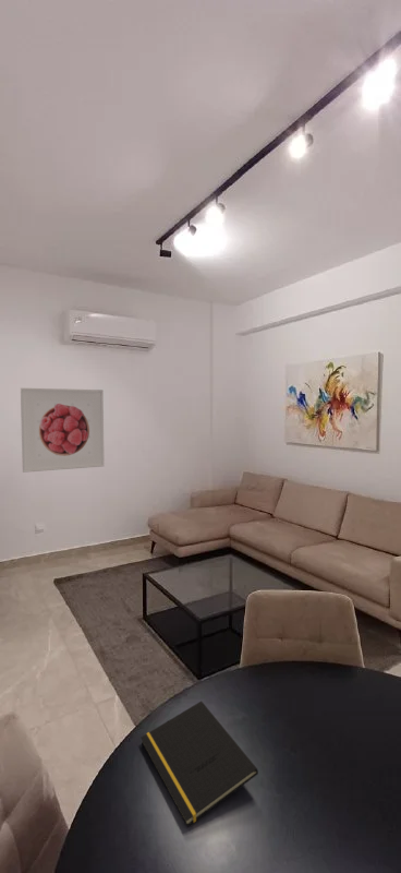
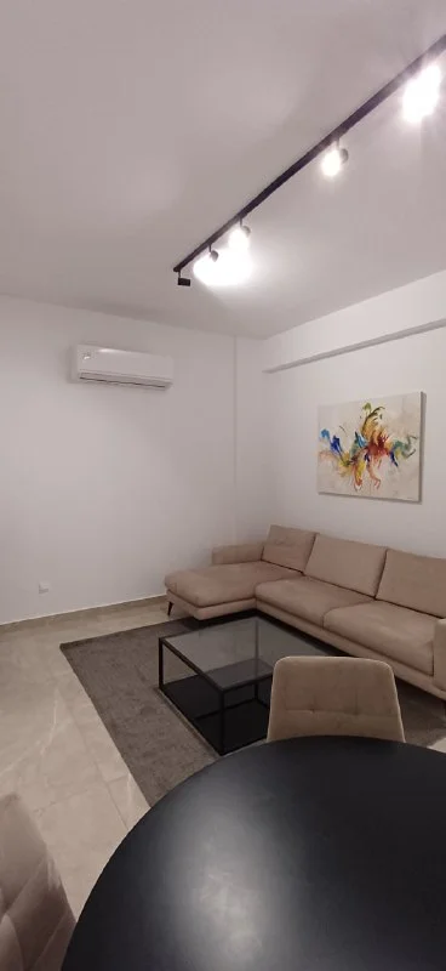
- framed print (64, 429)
- notepad (195, 754)
